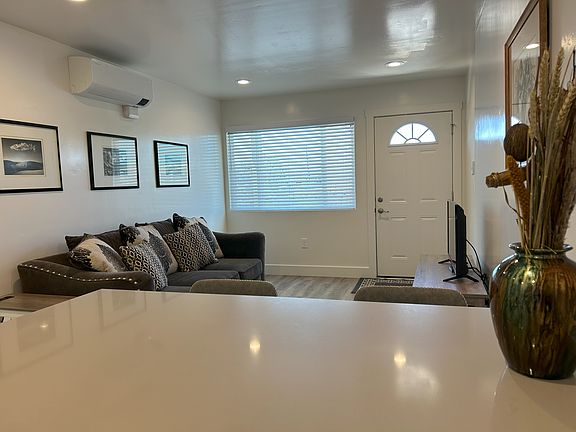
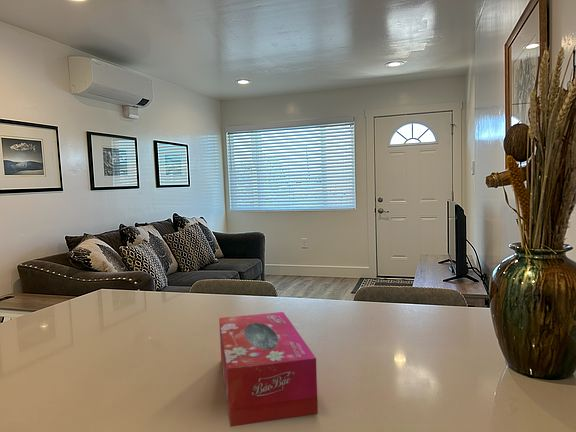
+ tissue box (261, 359)
